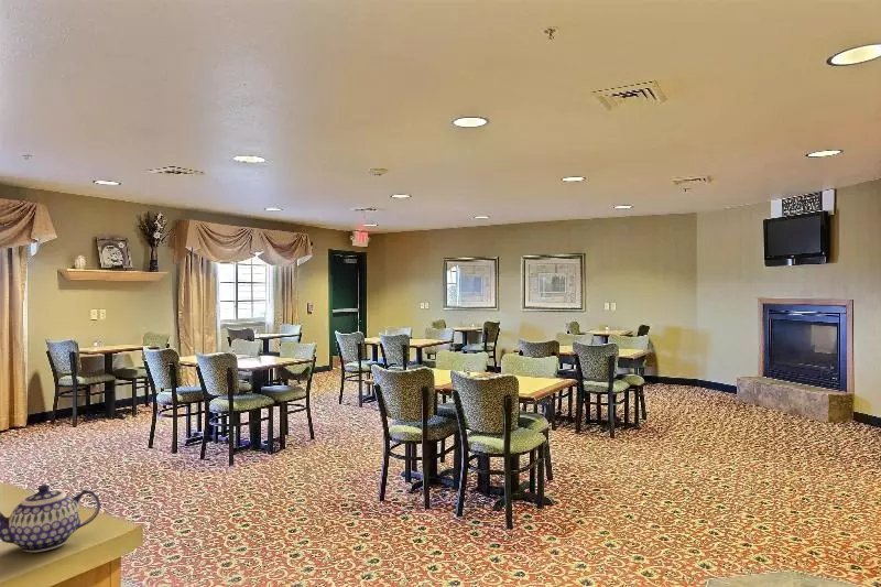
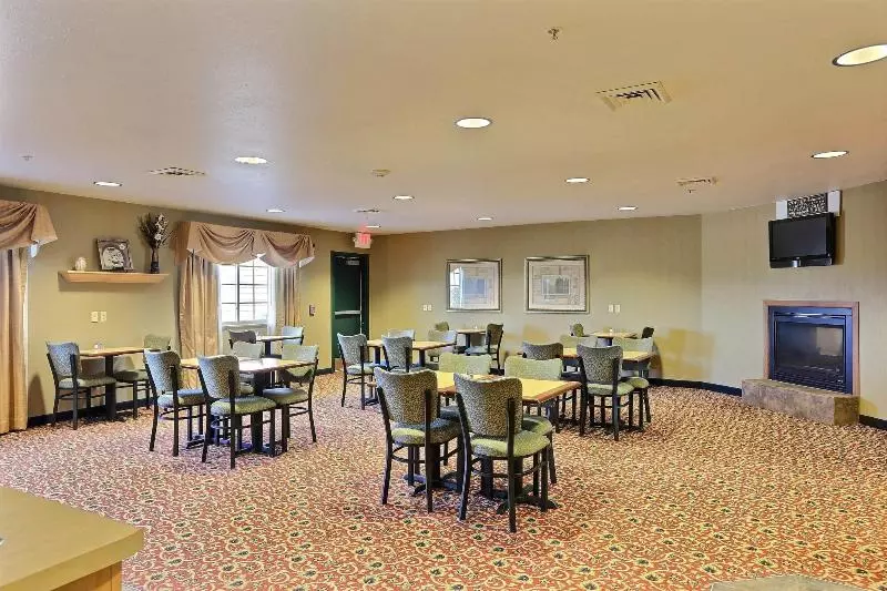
- teapot (44, 514)
